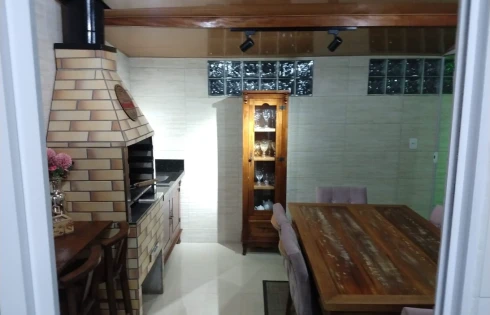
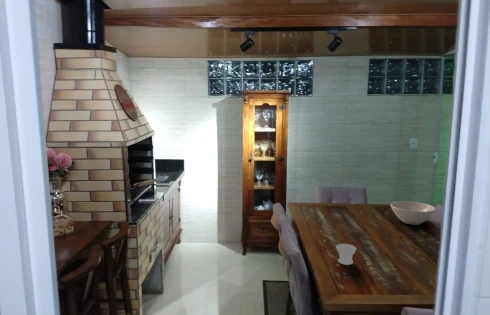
+ cup (345, 254)
+ bowl (412, 214)
